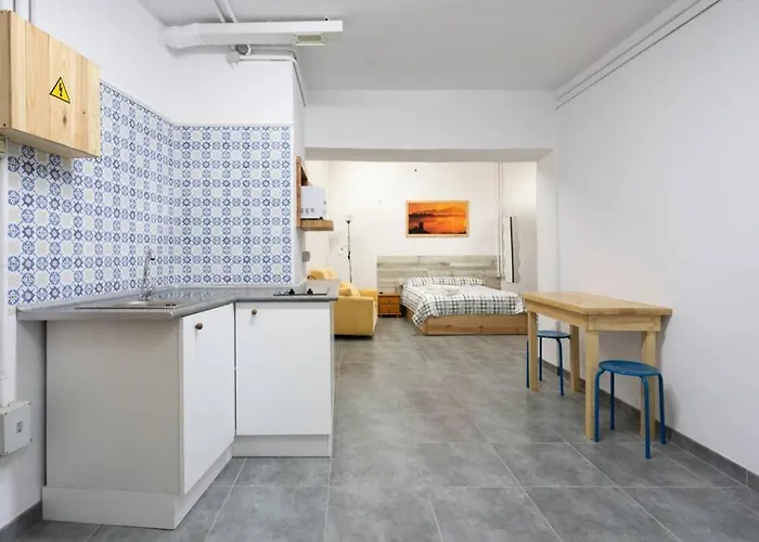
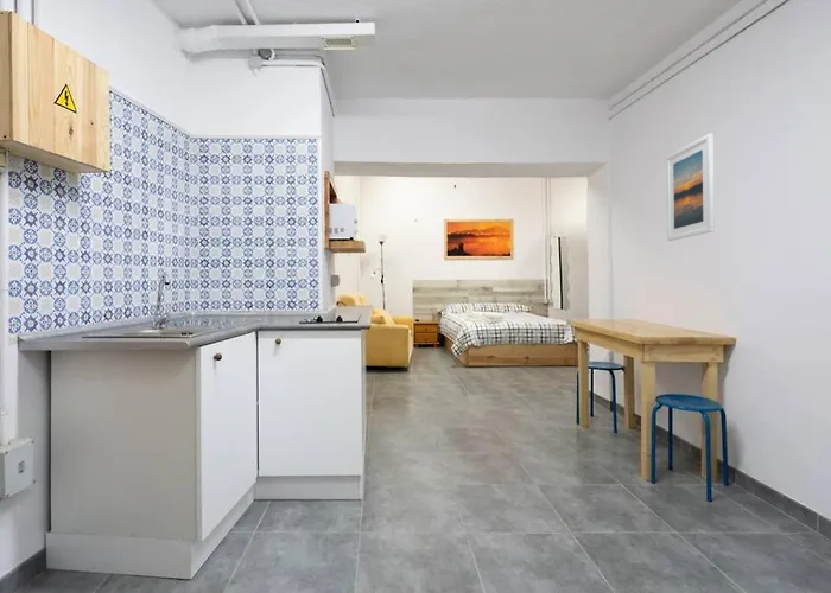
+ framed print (687, 191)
